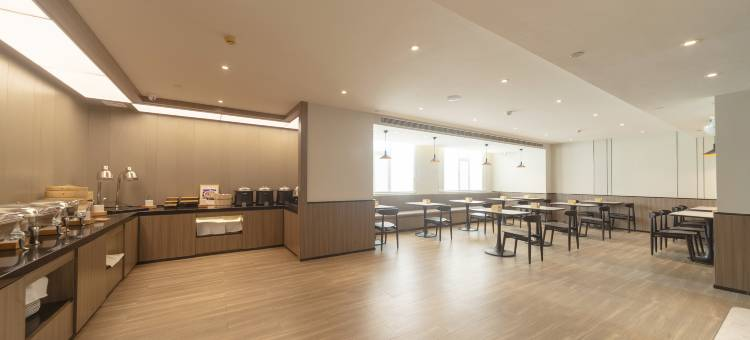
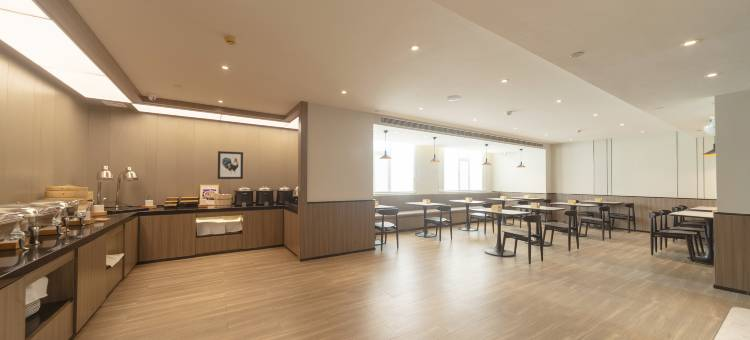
+ wall art (230, 165)
